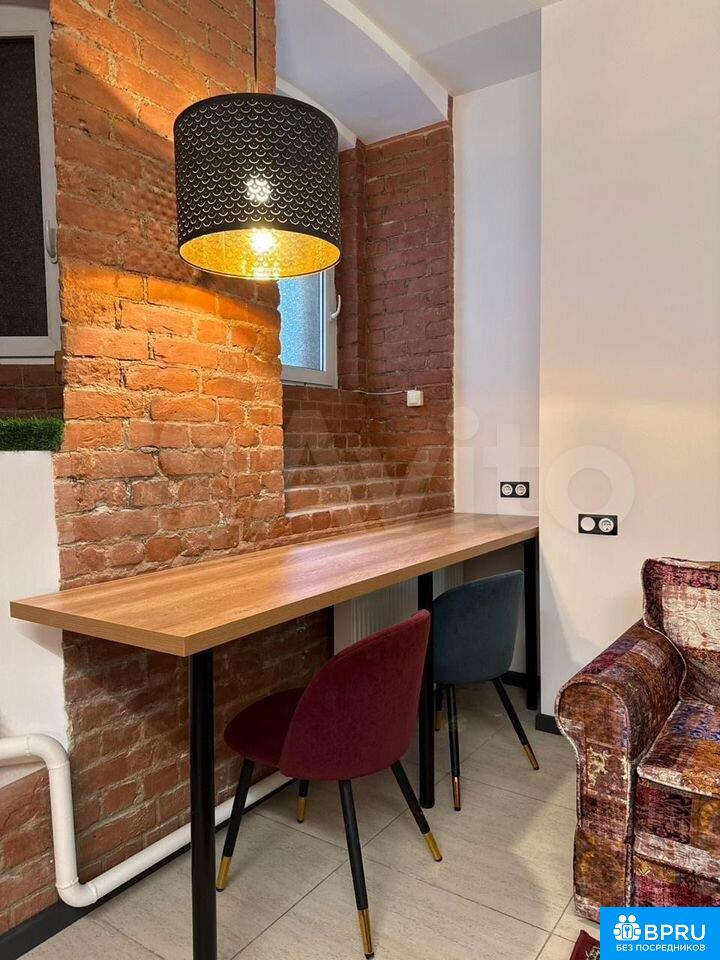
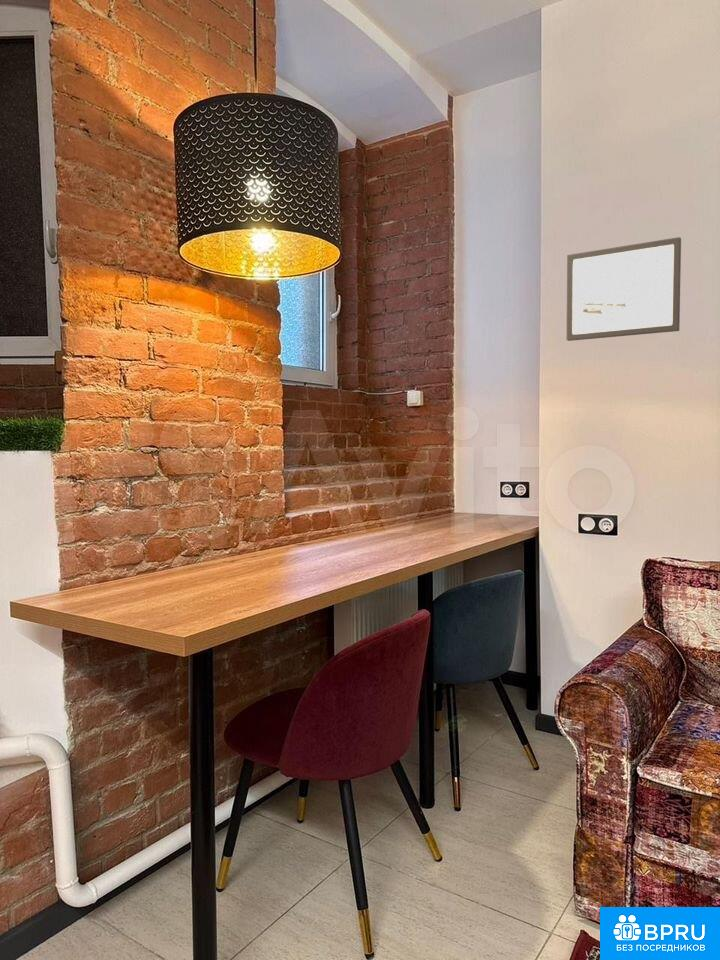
+ wall art (621, 291)
